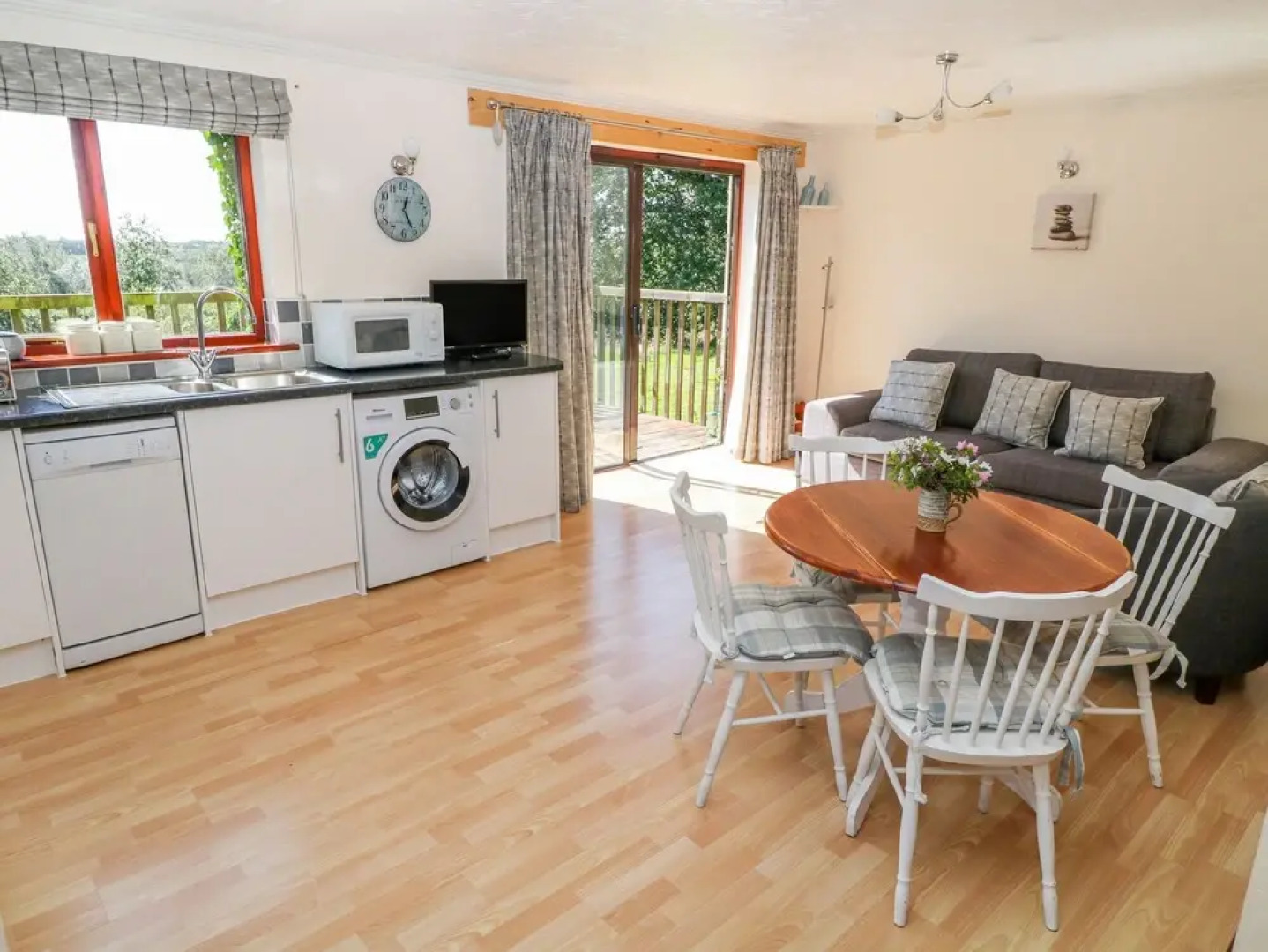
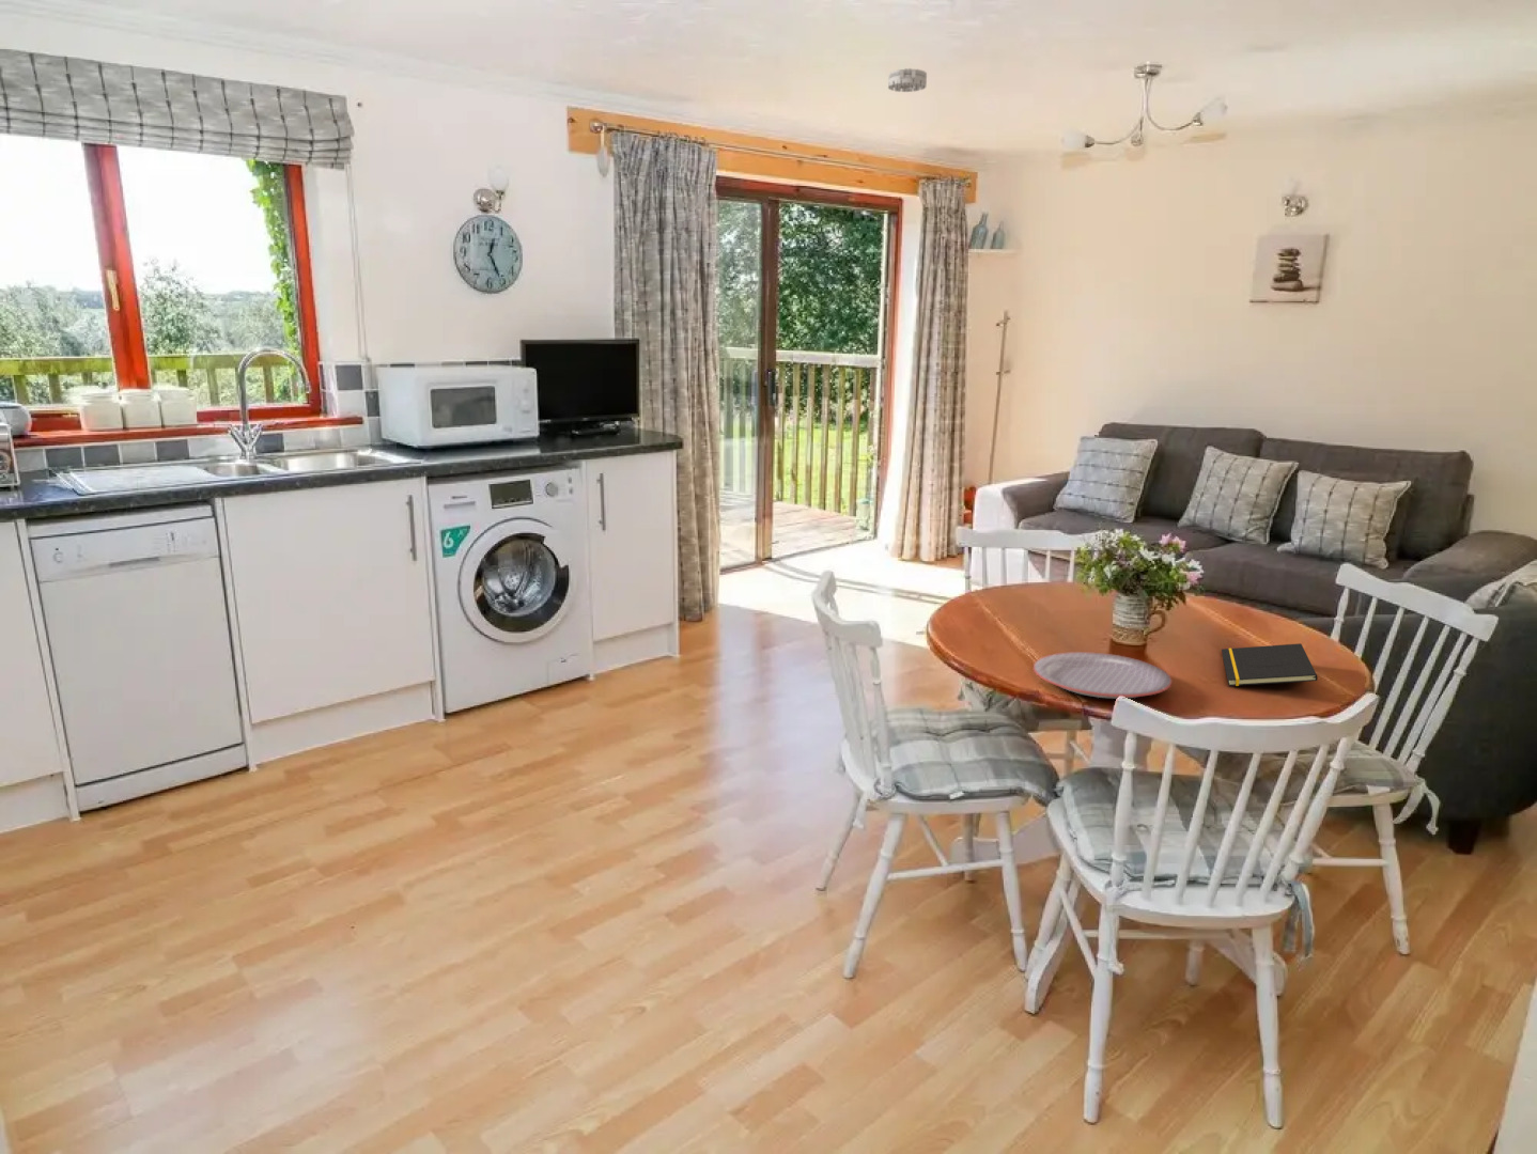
+ notepad (1265, 663)
+ smoke detector (907, 79)
+ plate (1099, 676)
